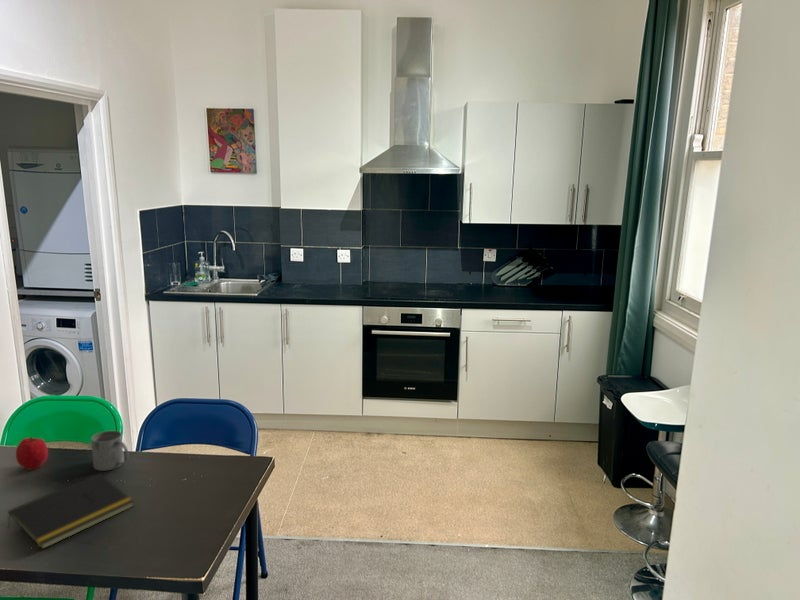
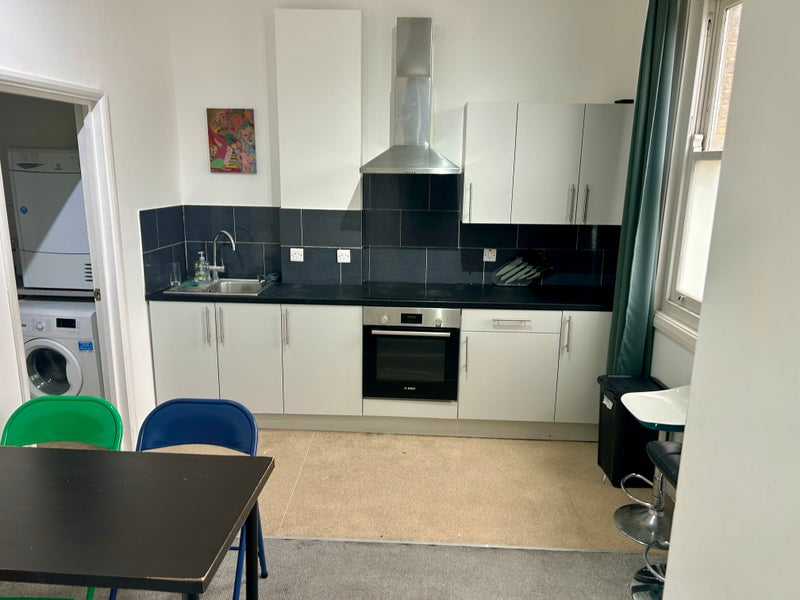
- mug (112, 451)
- fruit (31, 451)
- notepad (73, 508)
